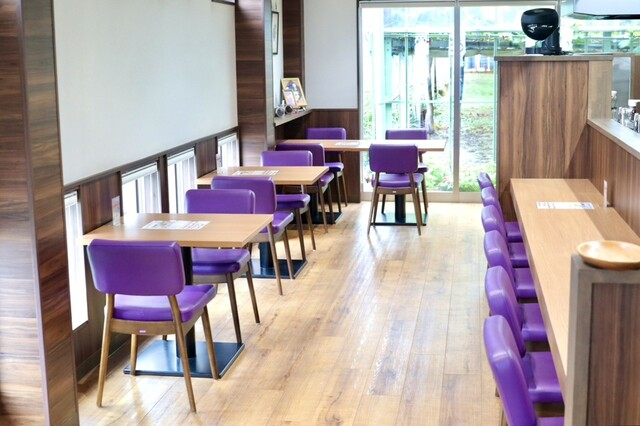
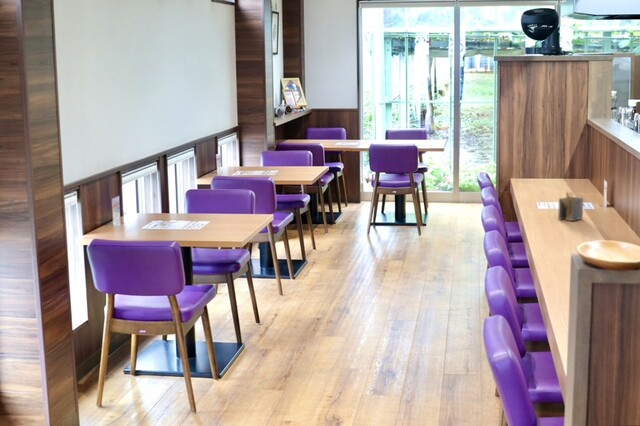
+ napkin holder (570, 205)
